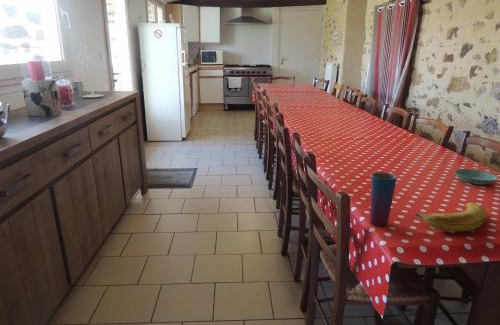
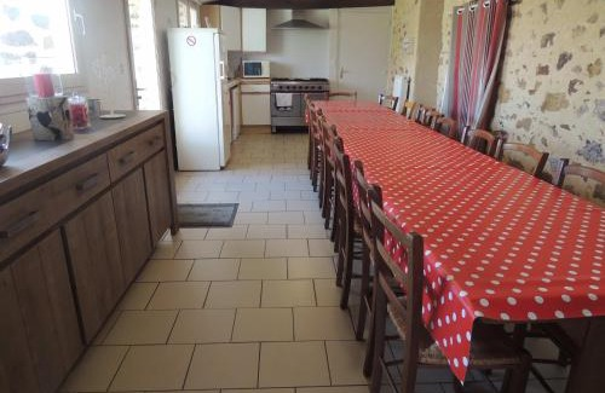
- banana (451, 213)
- saucer (475, 177)
- cup (381, 199)
